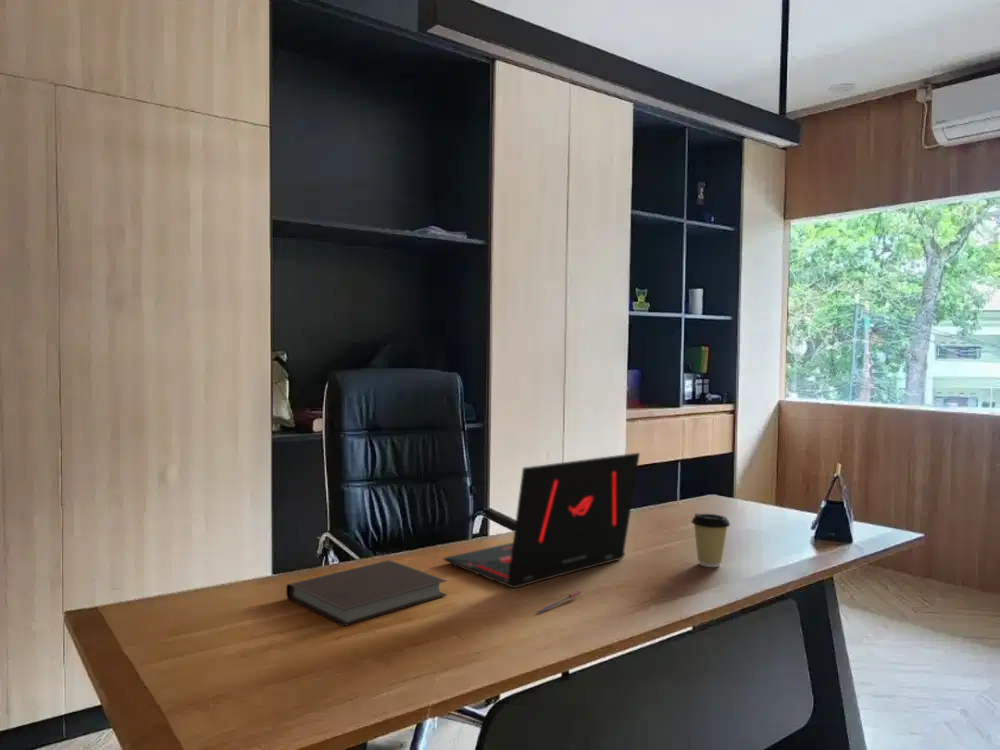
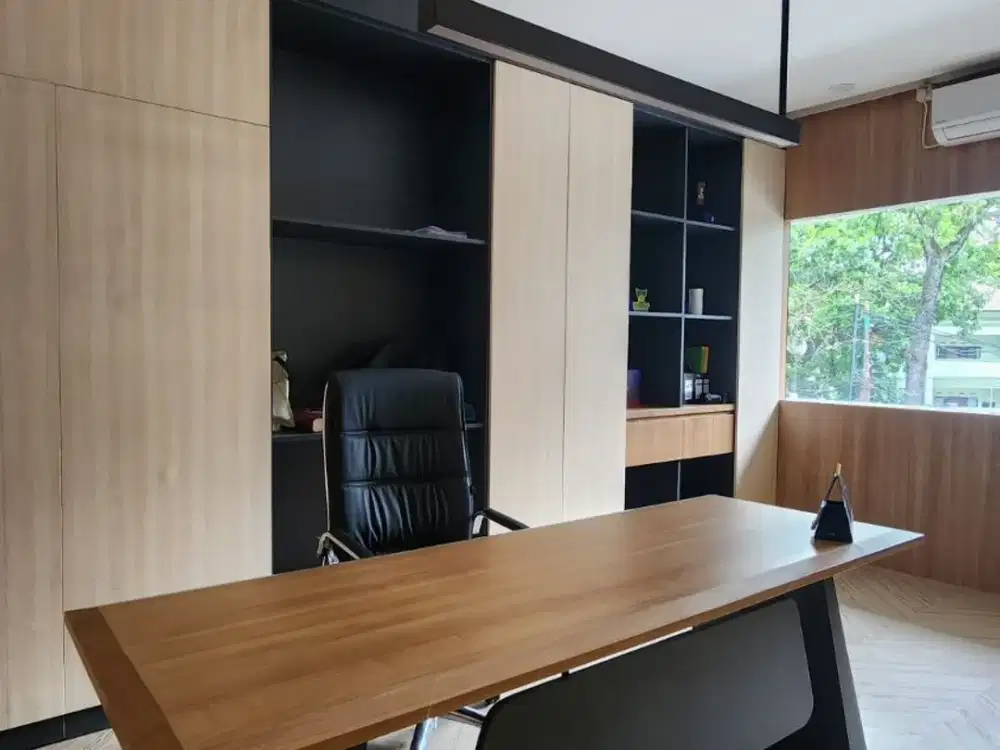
- notebook (367, 589)
- laptop (542, 507)
- pen (558, 602)
- coffee cup (710, 539)
